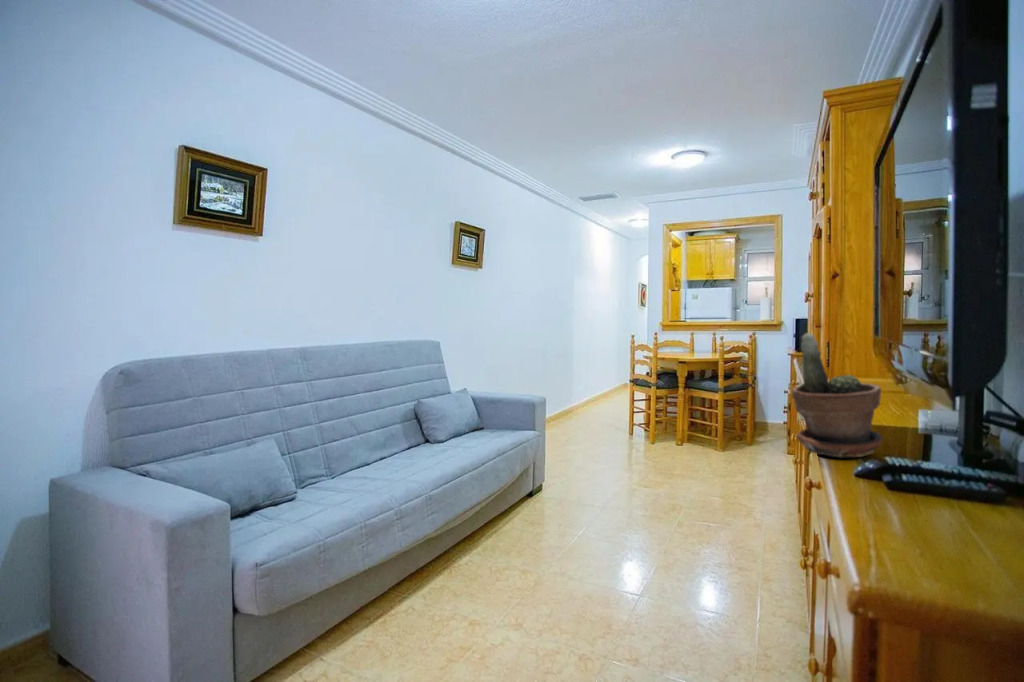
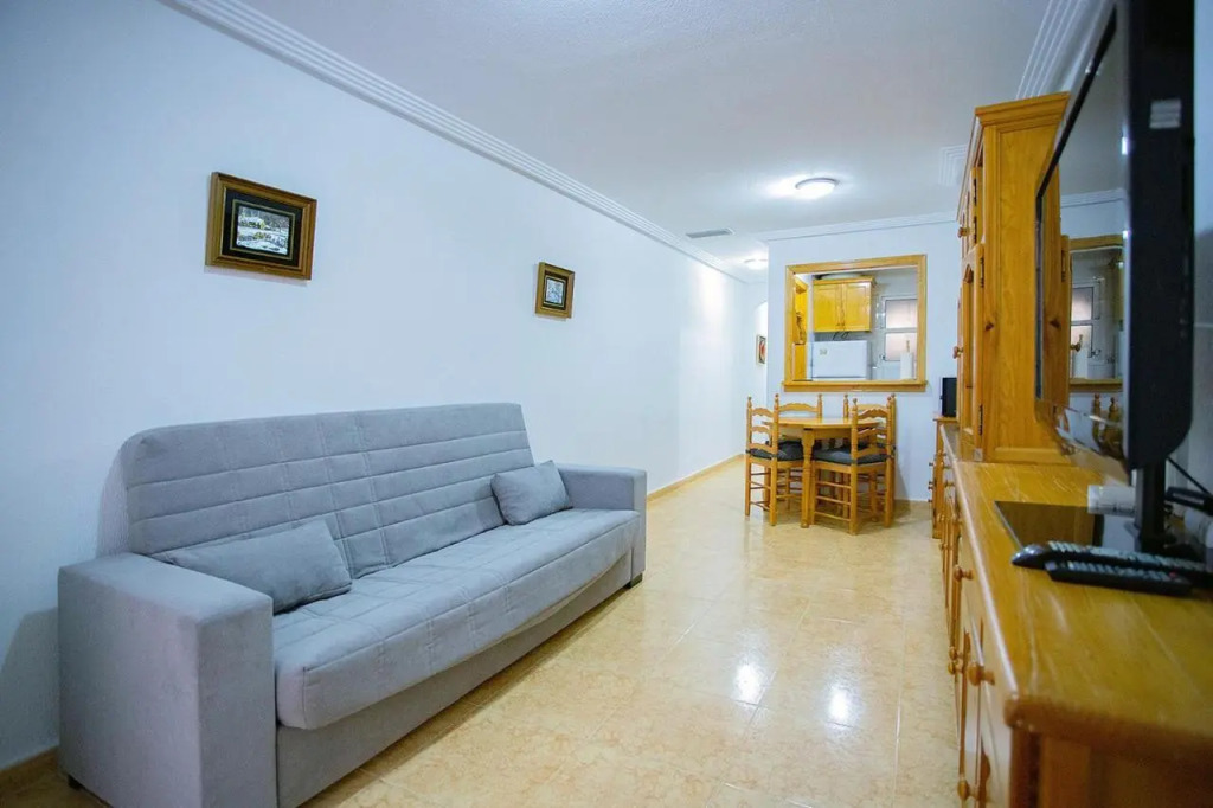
- potted plant (836, 392)
